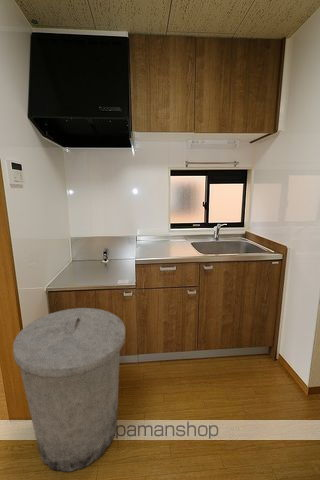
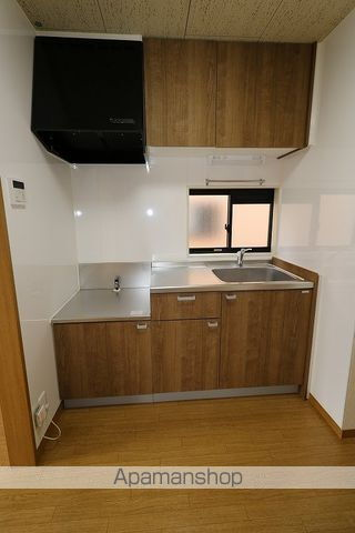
- trash can (76, 377)
